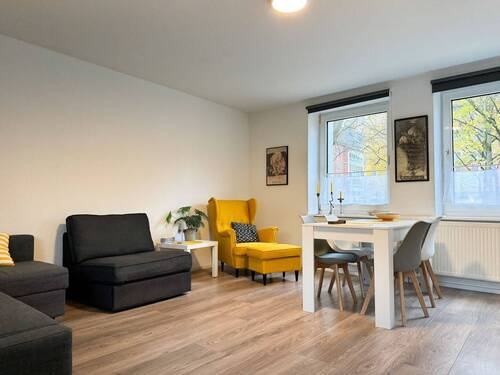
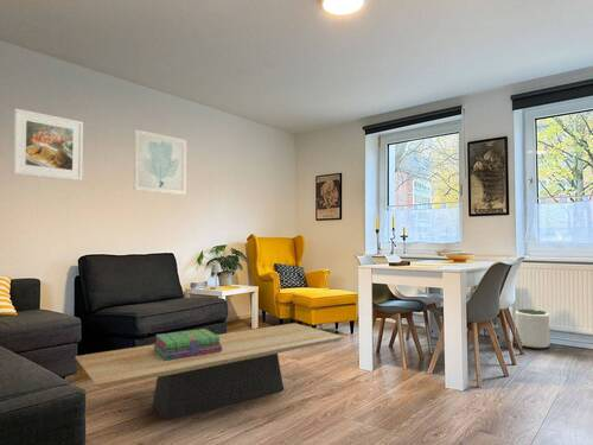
+ coffee table (221, 371)
+ stack of books (186, 342)
+ plant pot (531, 328)
+ wall art (161, 164)
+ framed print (50, 146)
